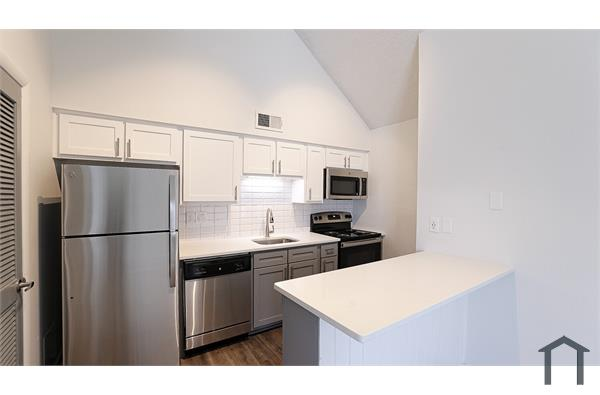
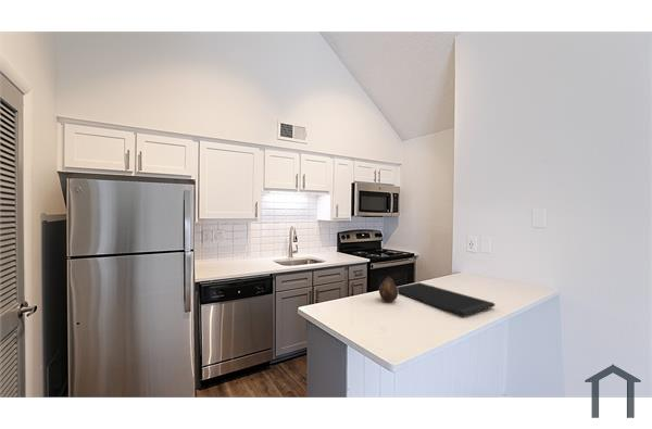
+ fruit (388, 288)
+ cutting board (437, 296)
